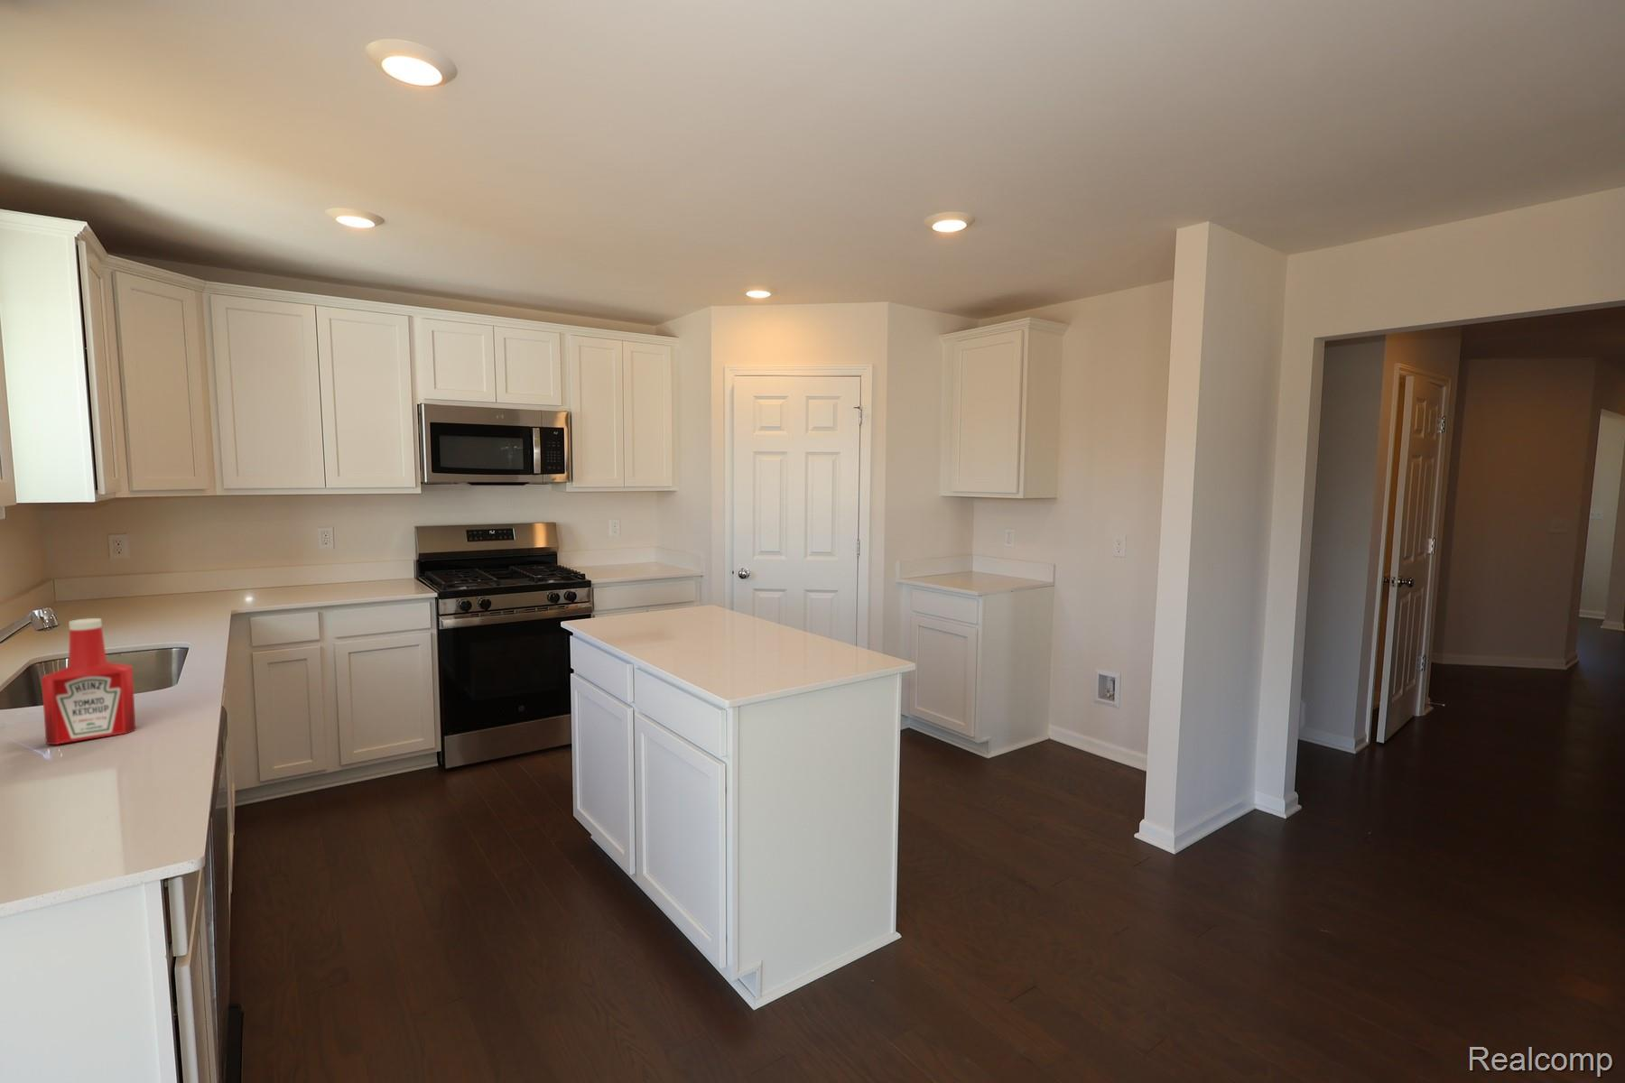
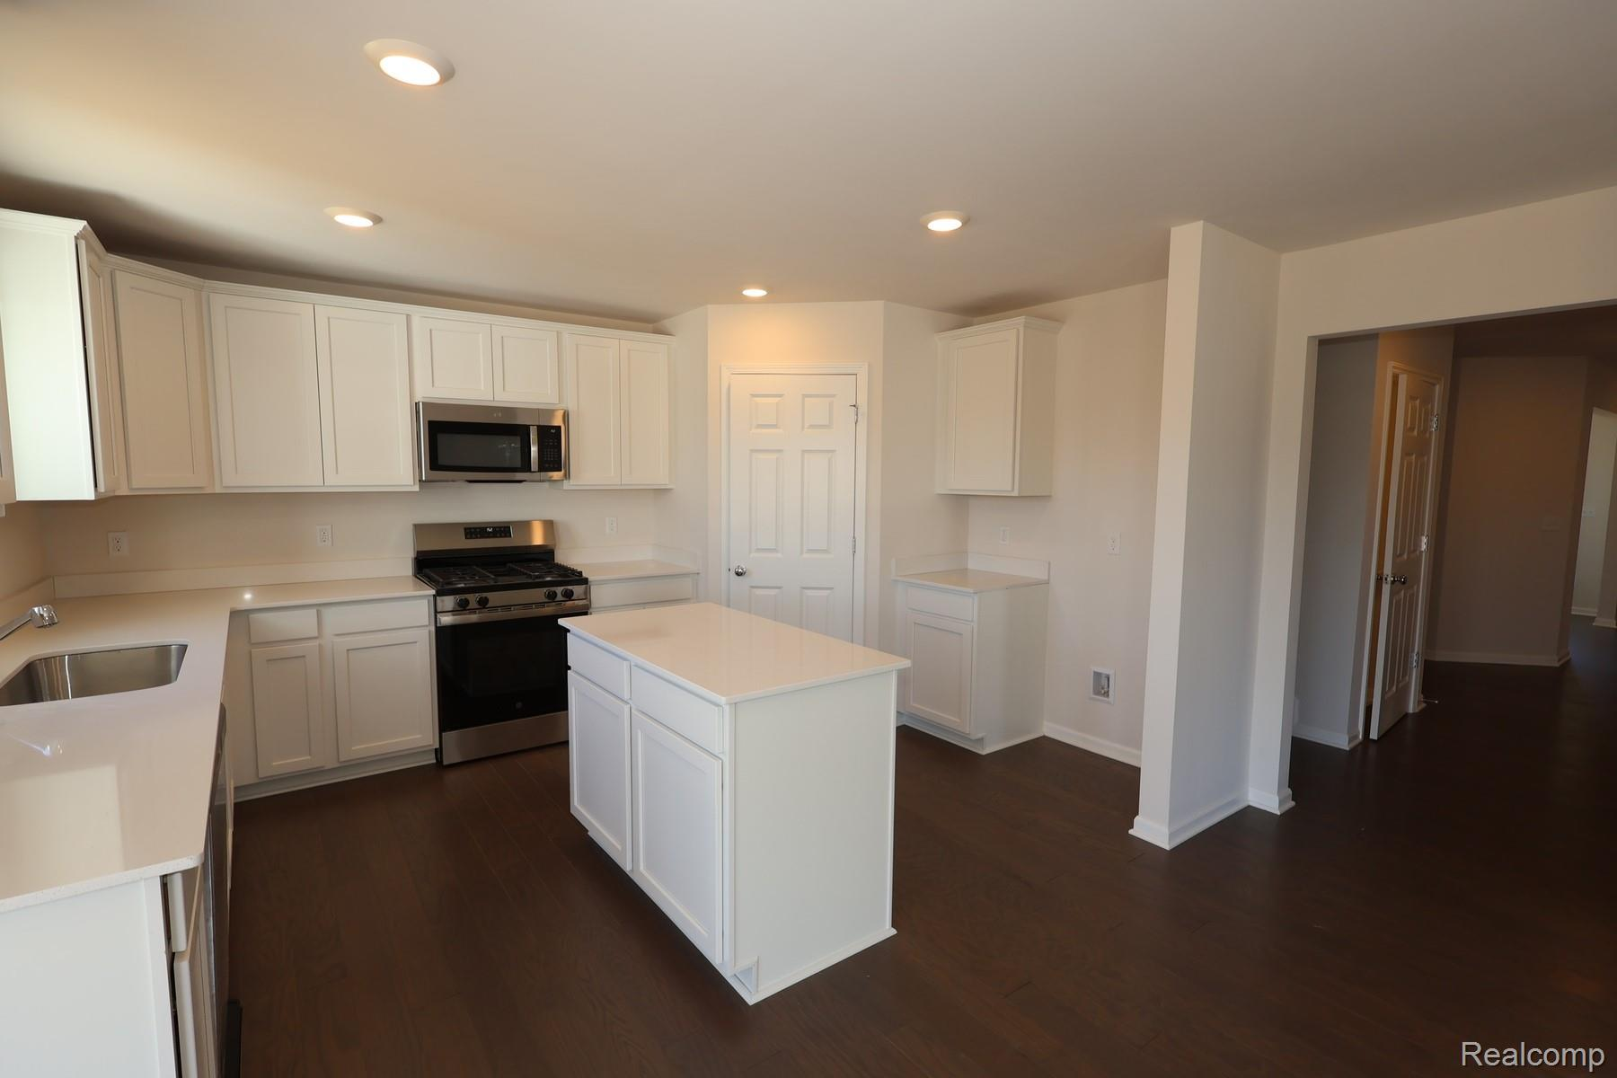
- soap bottle (88, 678)
